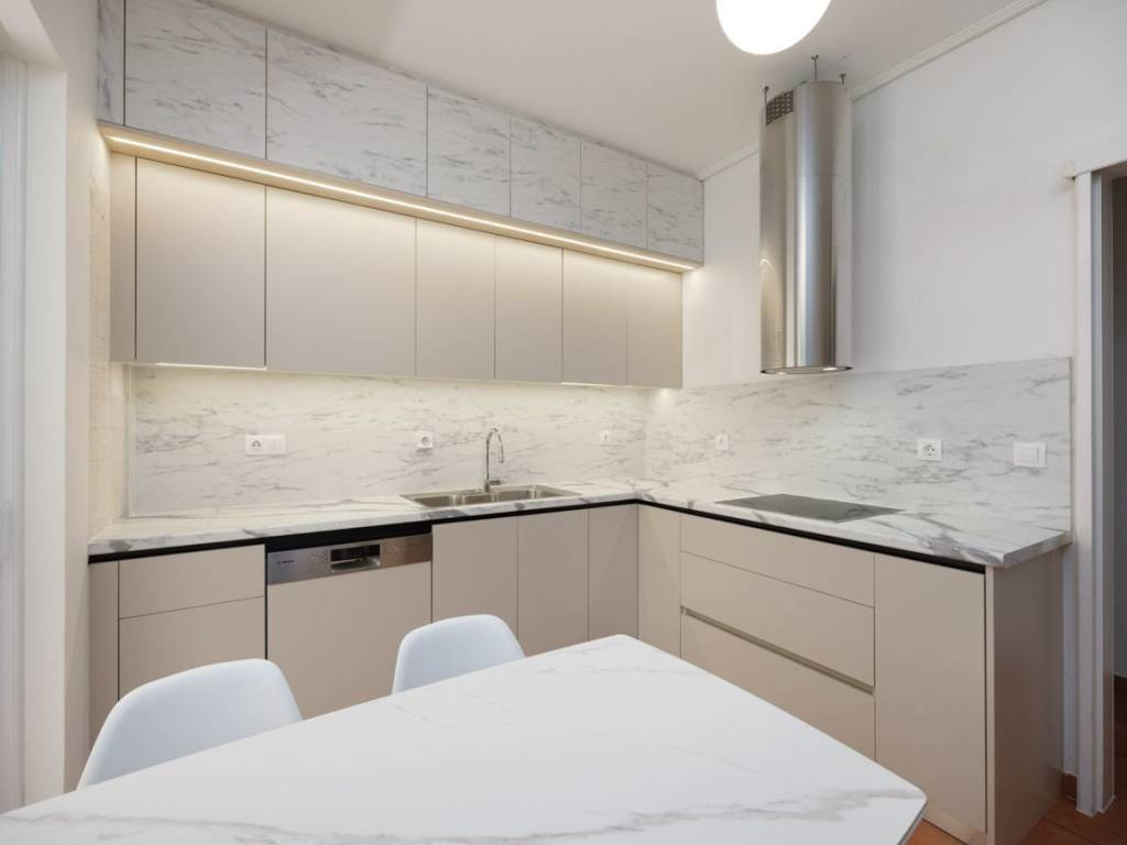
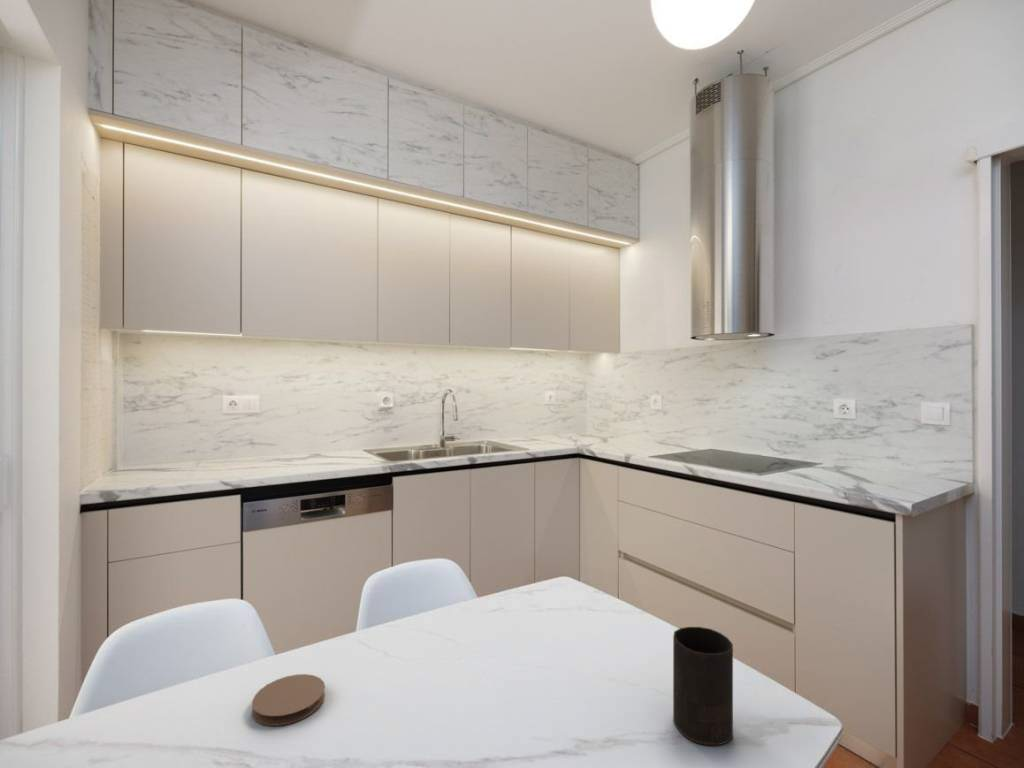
+ cup (702, 682)
+ coaster (289, 698)
